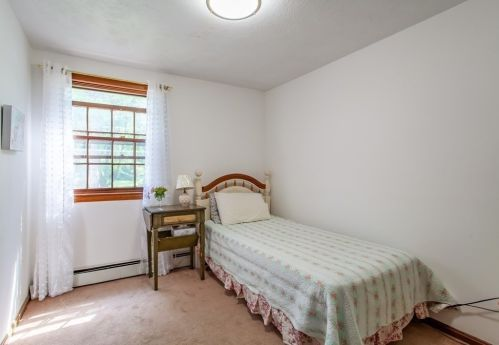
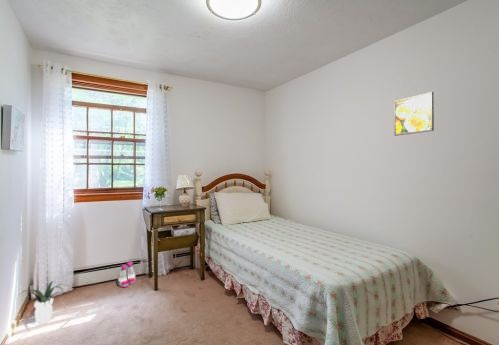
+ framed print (412, 115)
+ boots (127, 272)
+ potted plant (42, 303)
